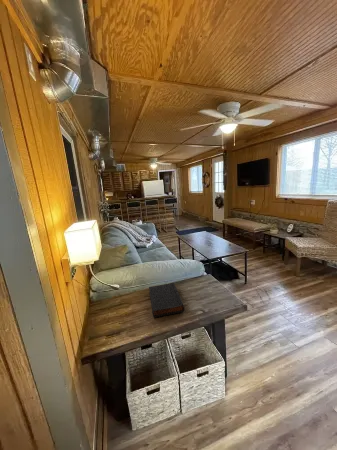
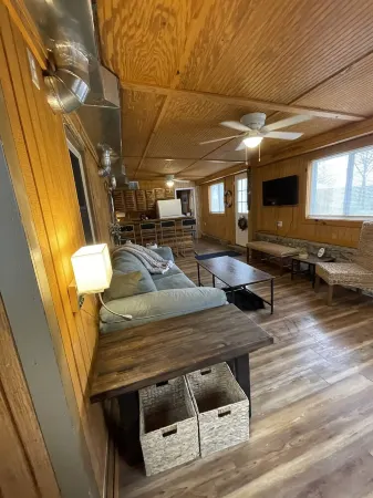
- book (165, 298)
